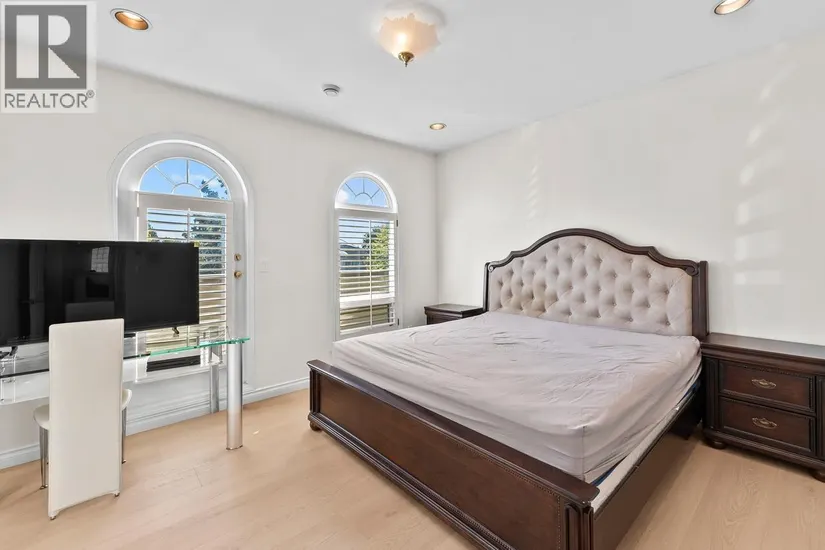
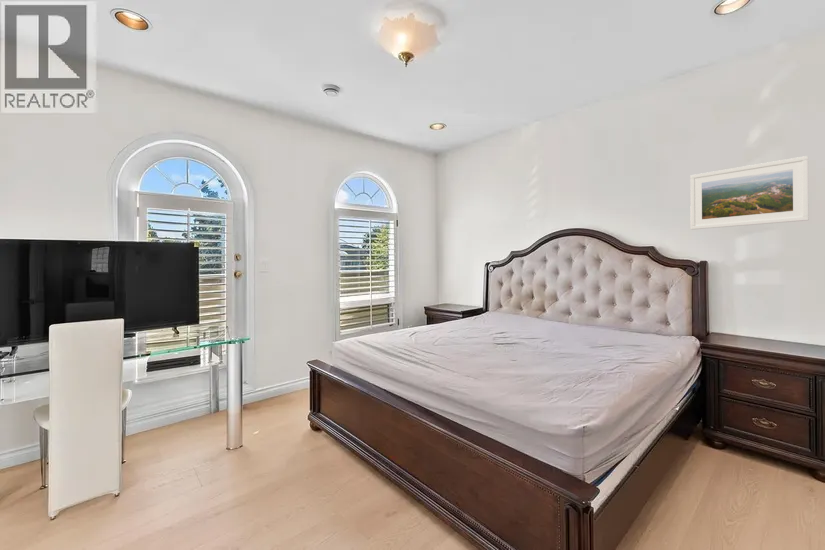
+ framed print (744, 196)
